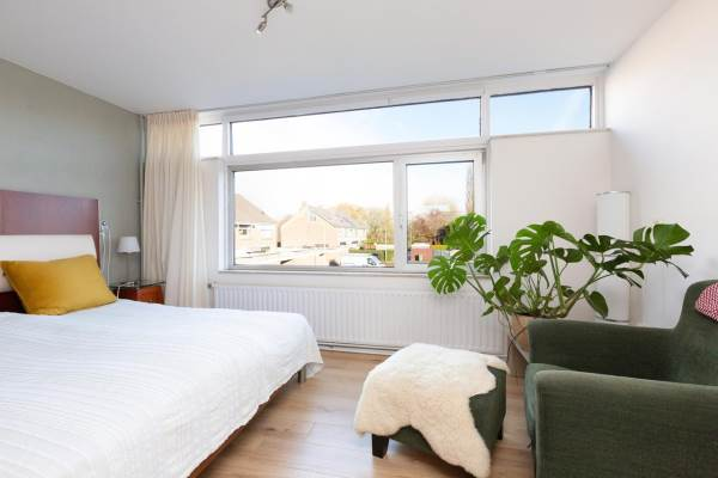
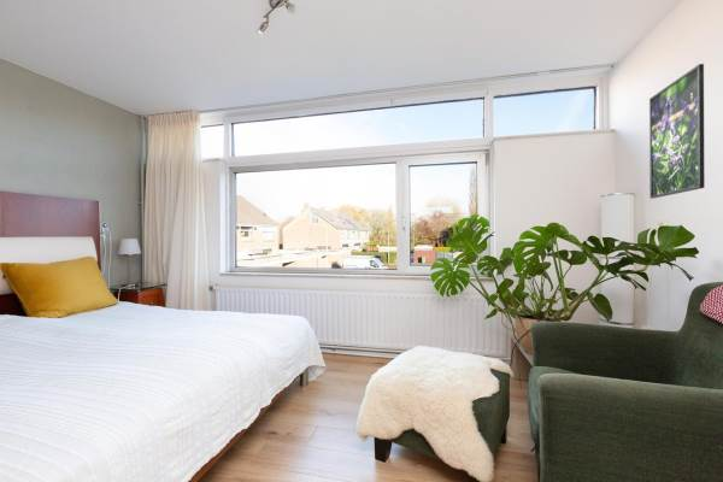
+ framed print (674, 137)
